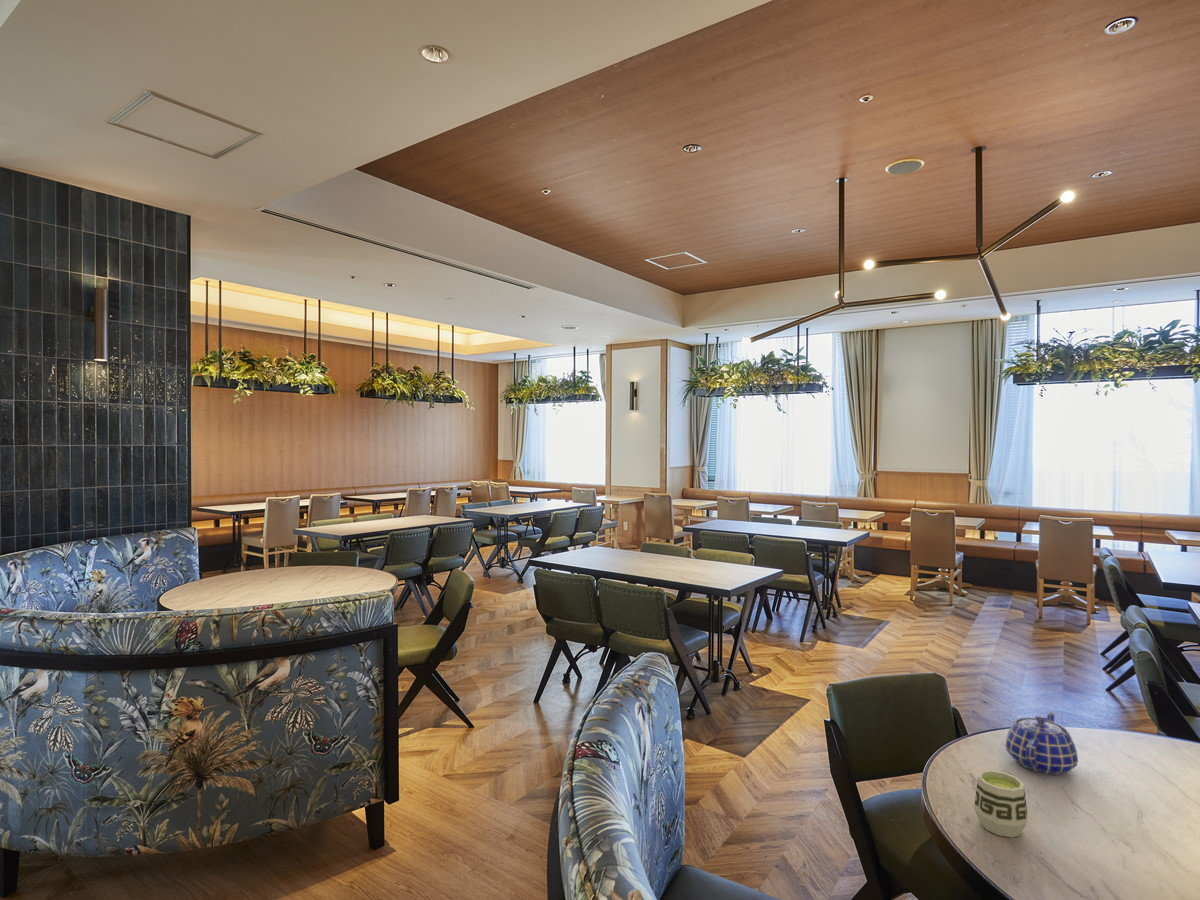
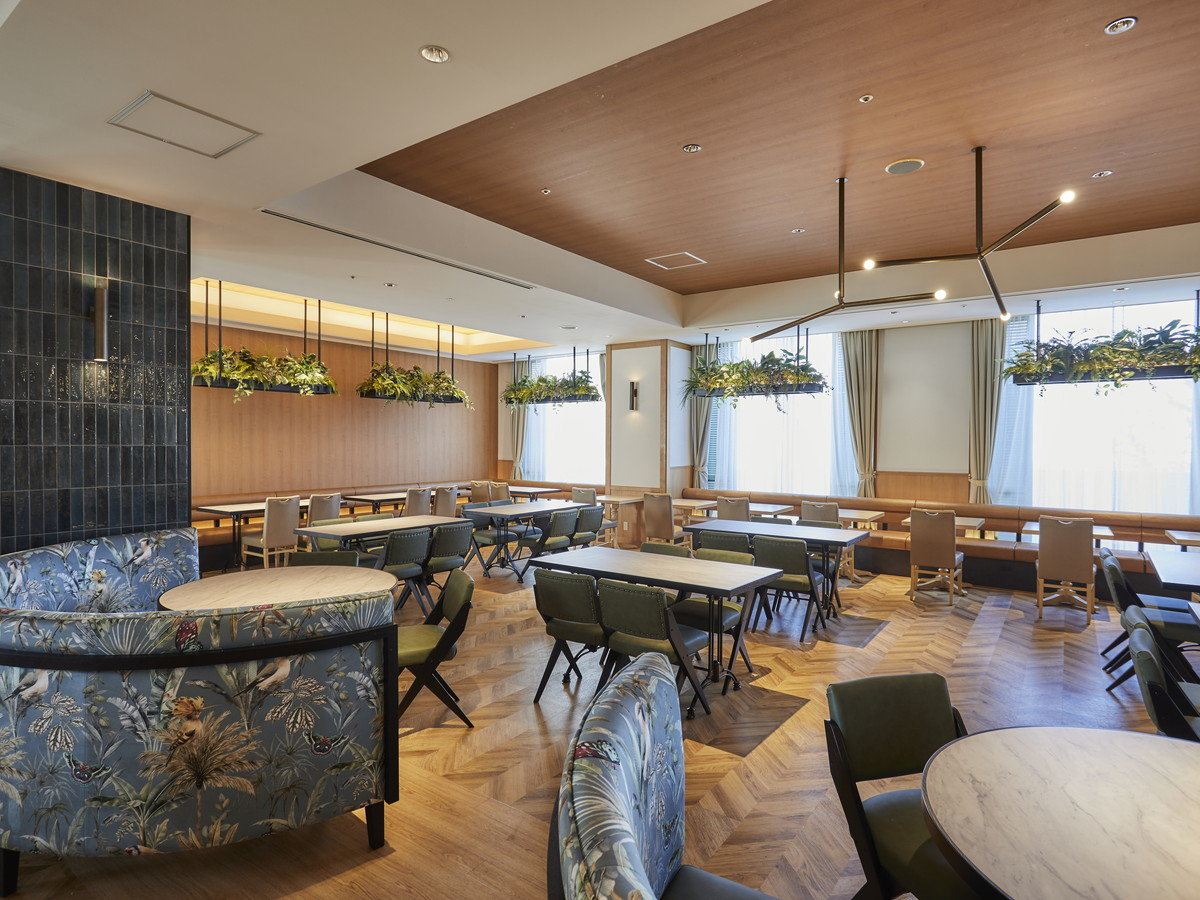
- teapot (1041, 739)
- cup (1000, 803)
